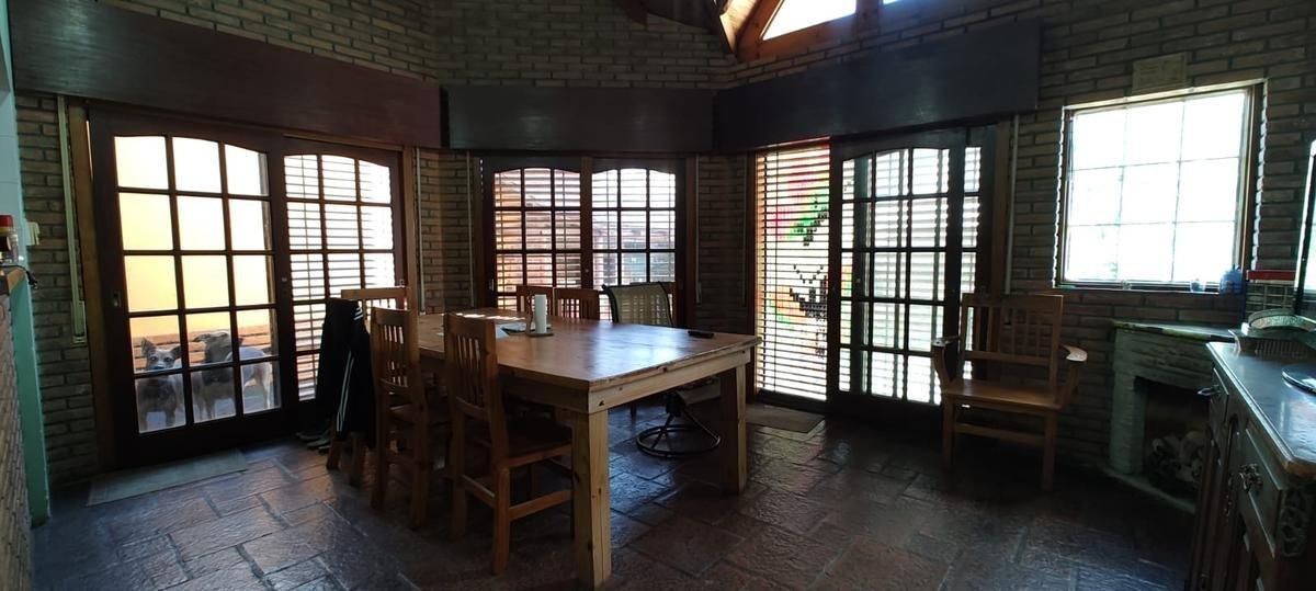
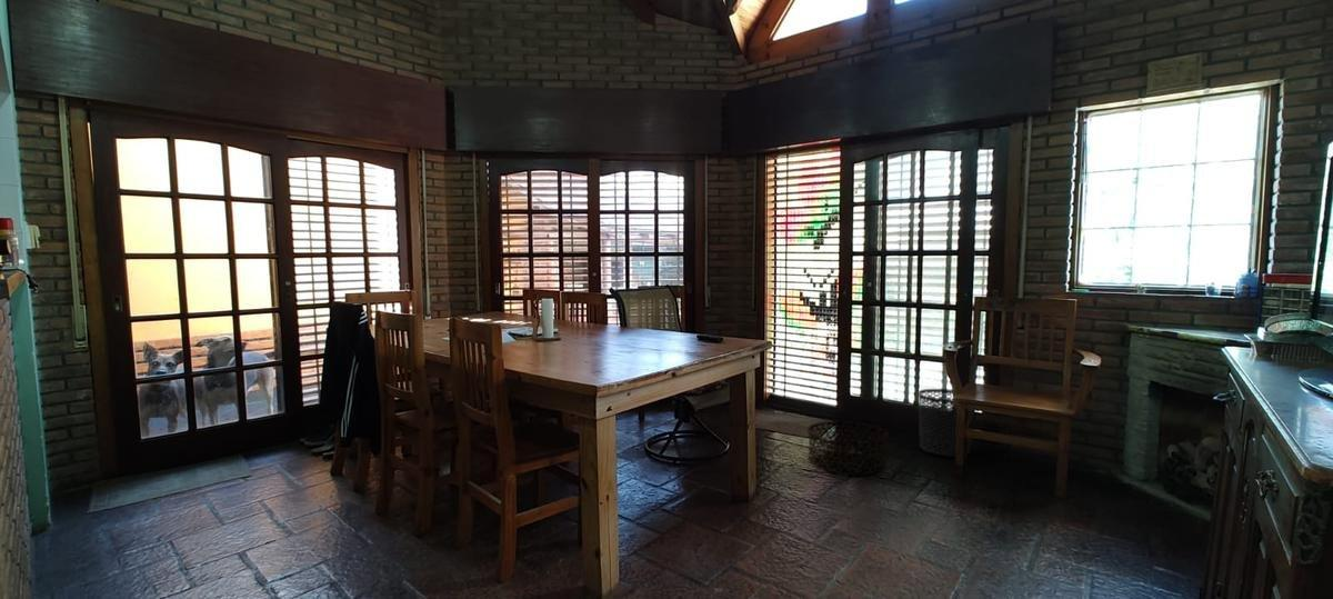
+ waste bin (944, 421)
+ basket (845, 447)
